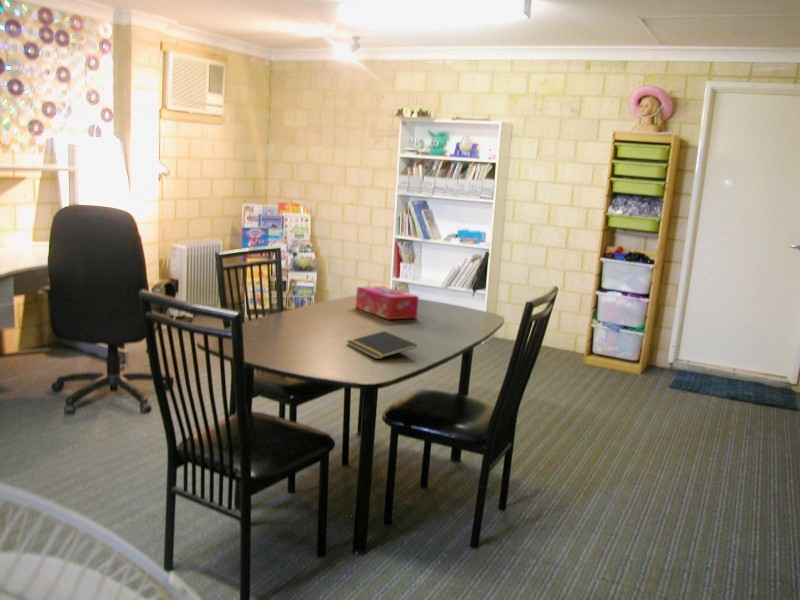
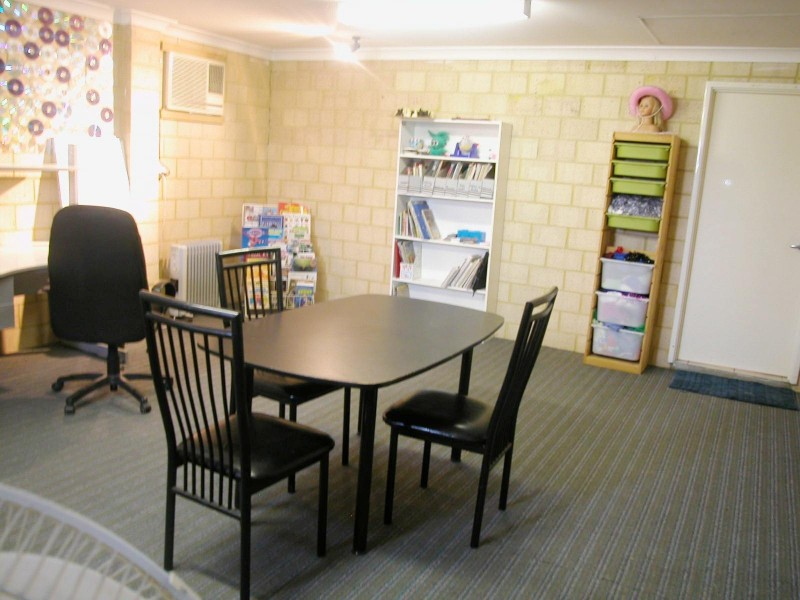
- tissue box (386, 302)
- notepad (381, 344)
